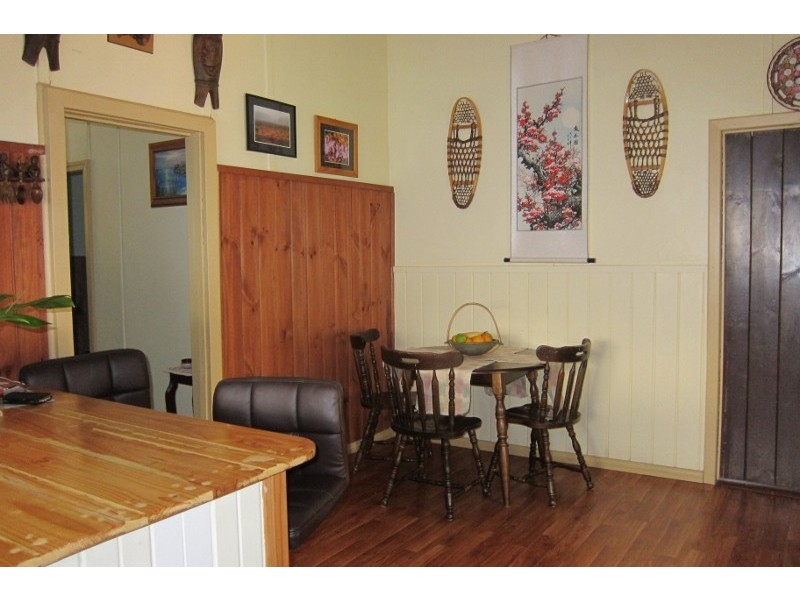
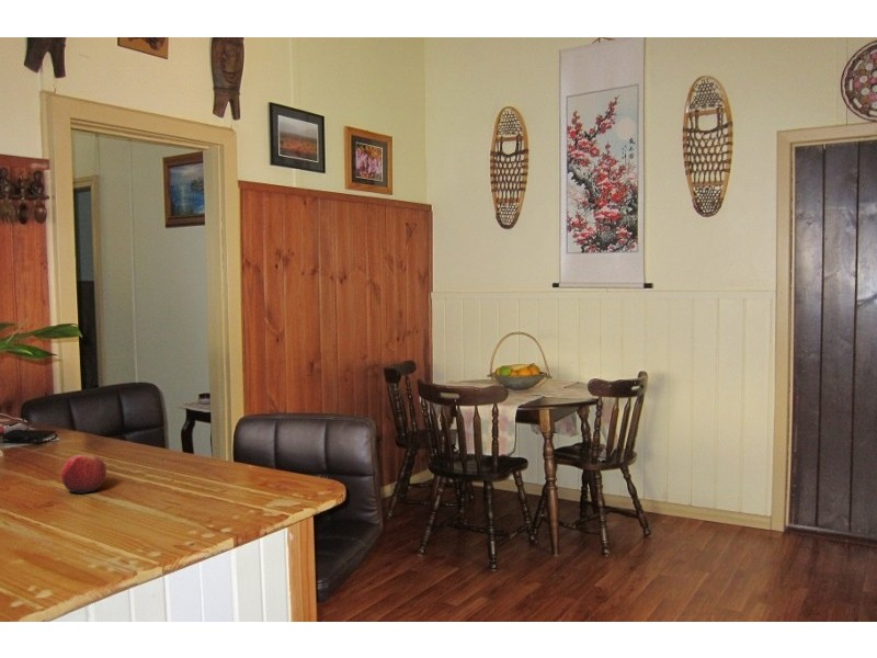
+ apple (83, 472)
